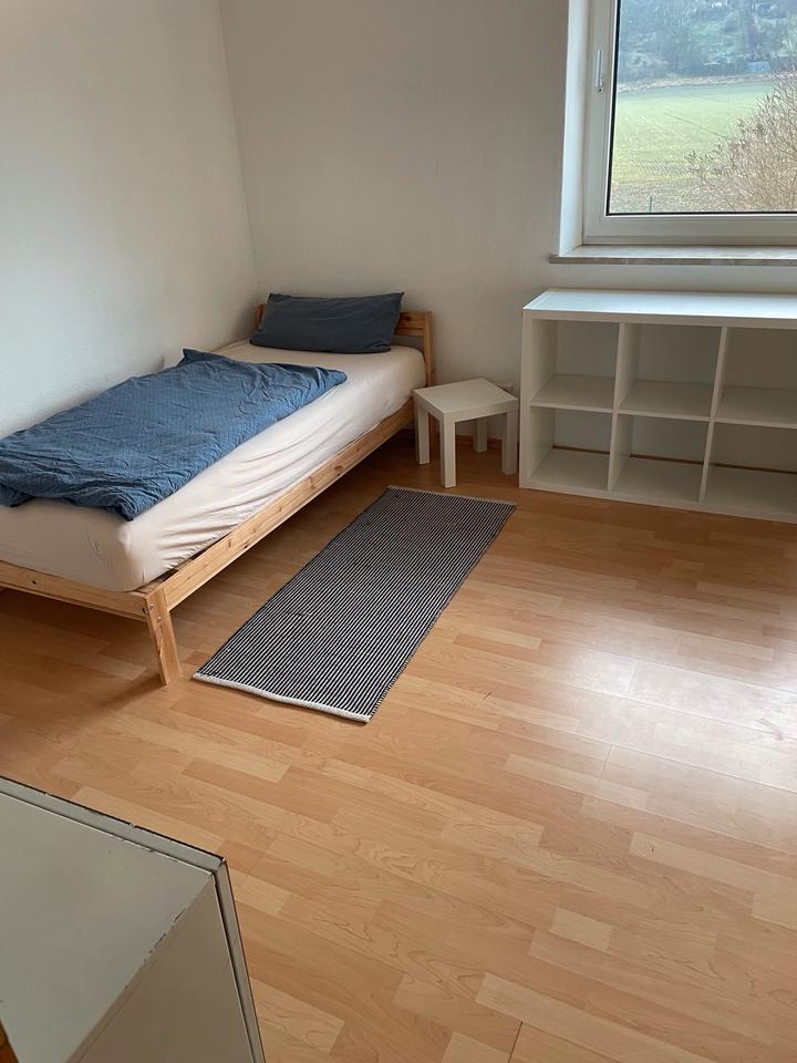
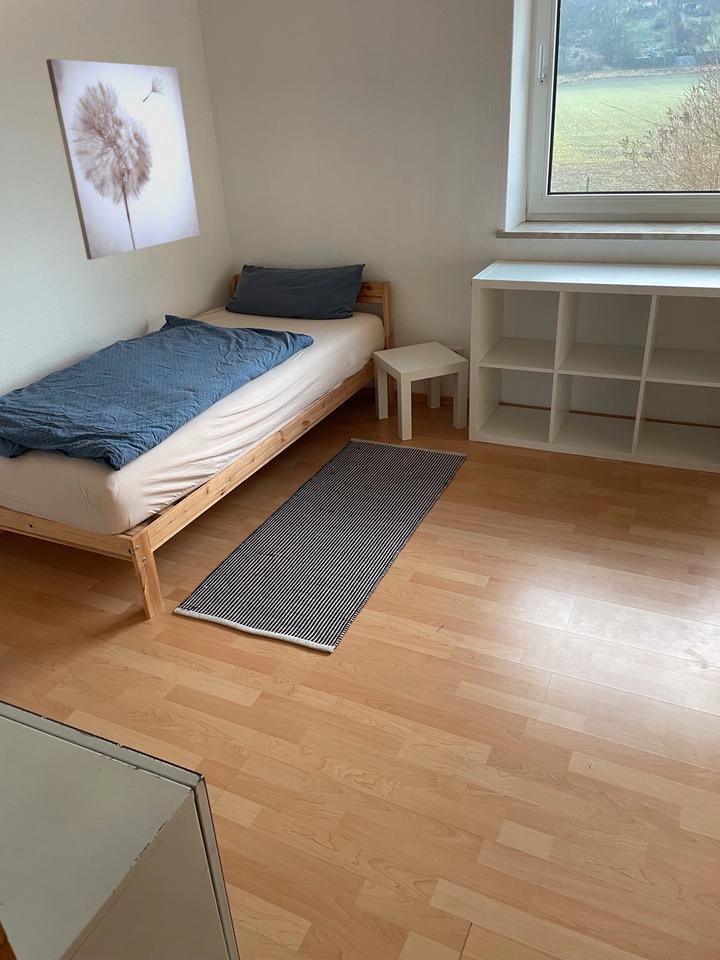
+ wall art (133, 159)
